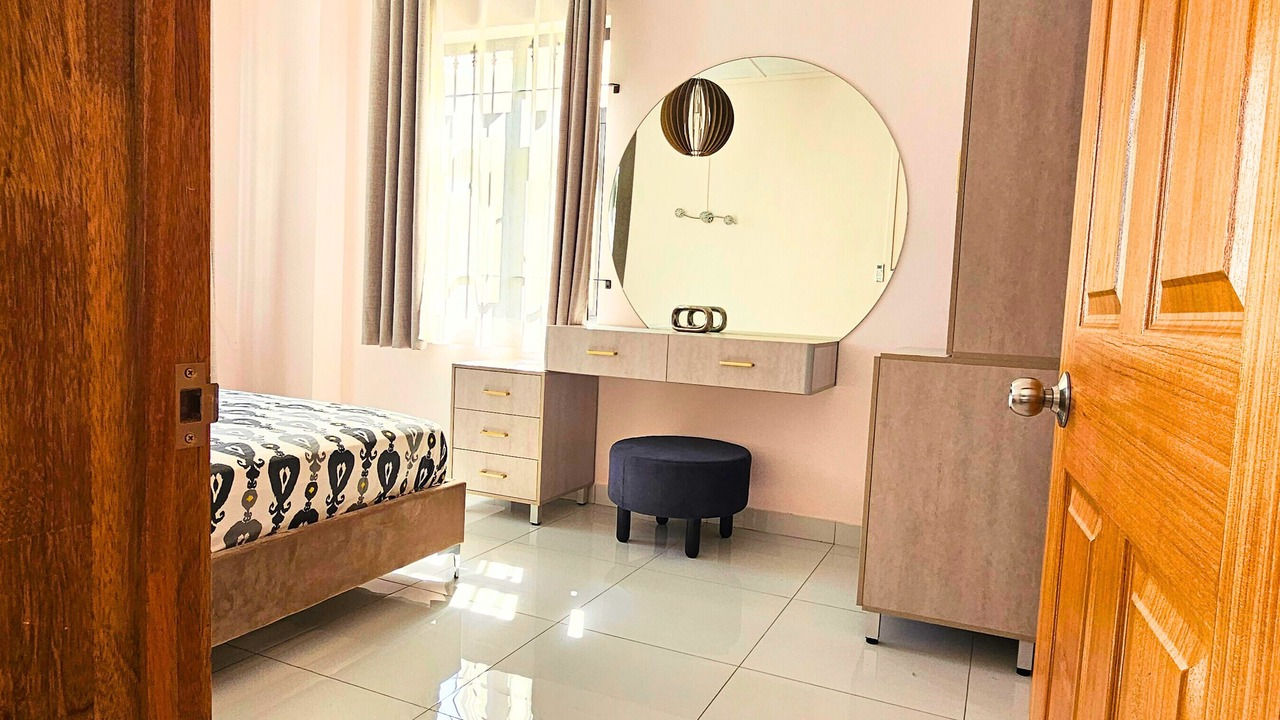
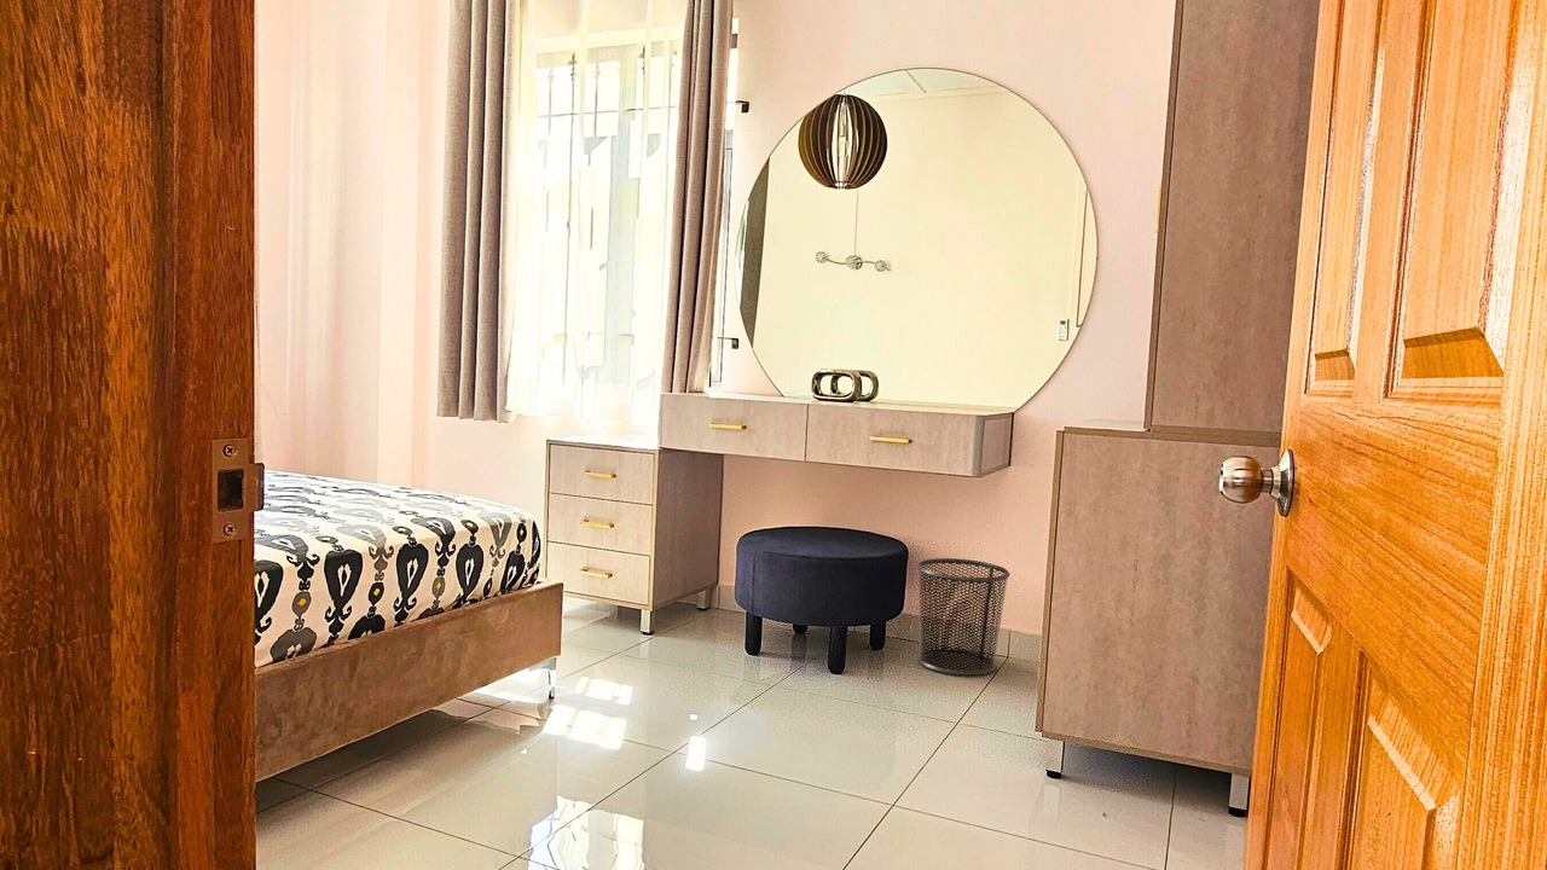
+ waste bin (960, 615)
